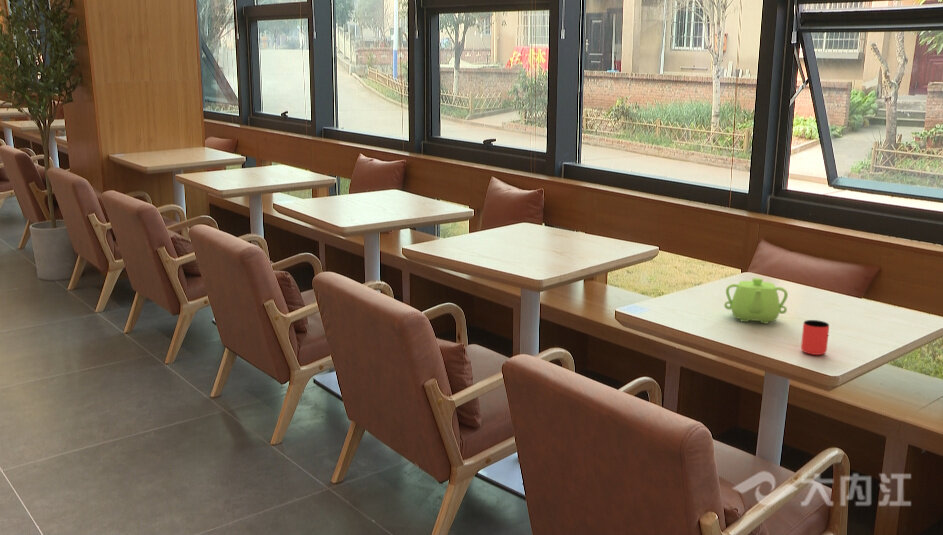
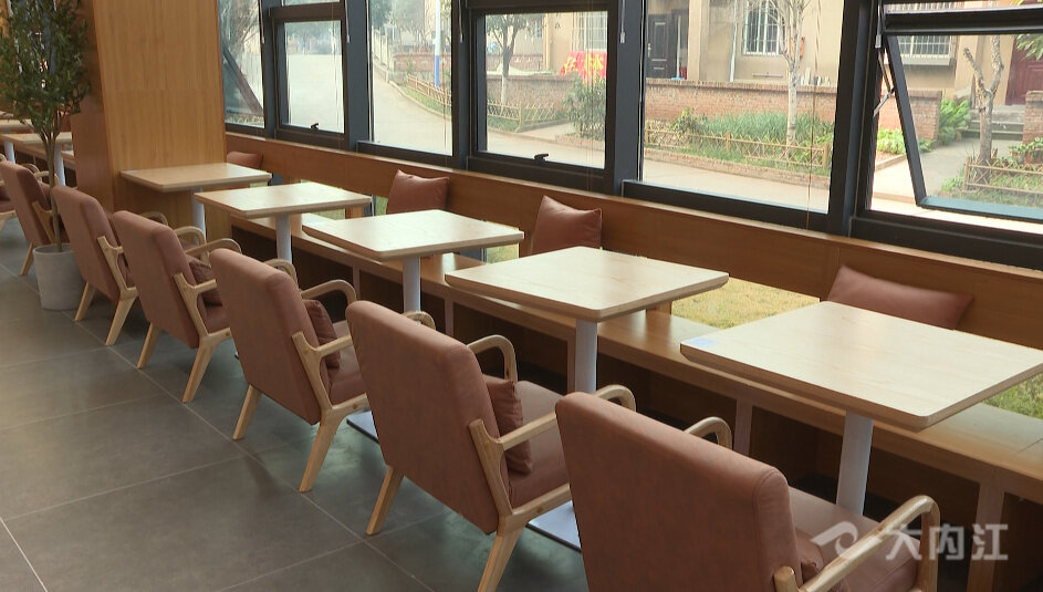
- teapot (756, 300)
- cup (815, 336)
